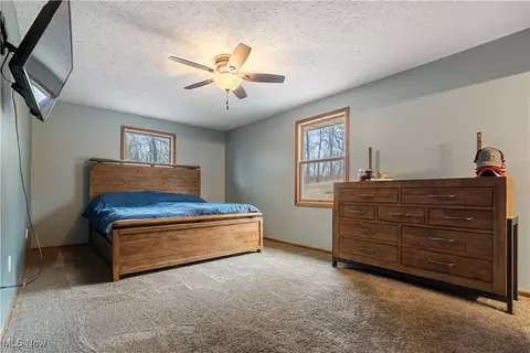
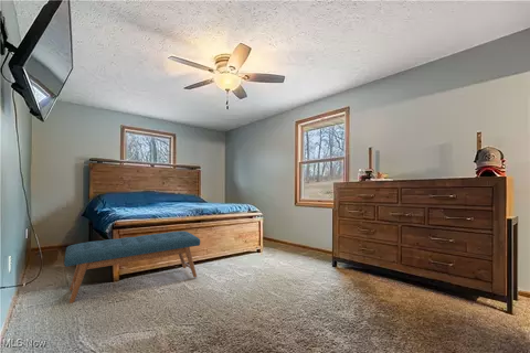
+ bench (137, 260)
